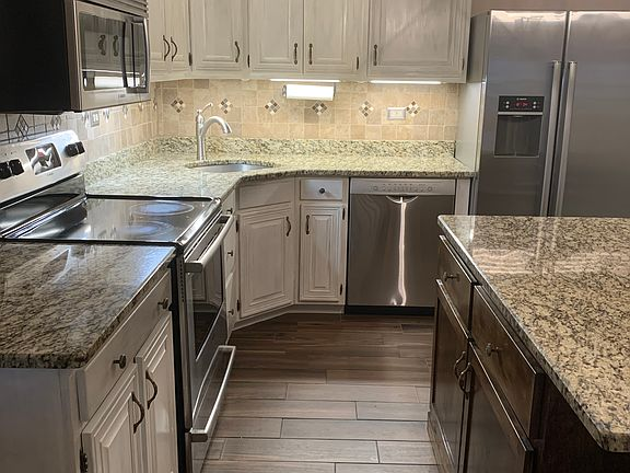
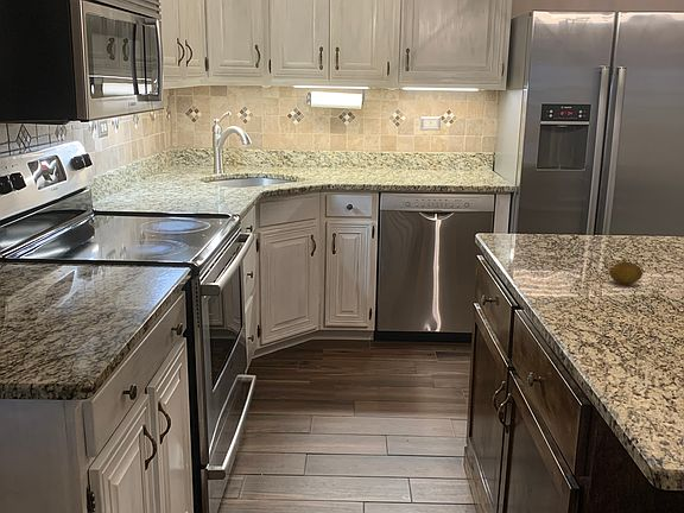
+ fruit (625, 272)
